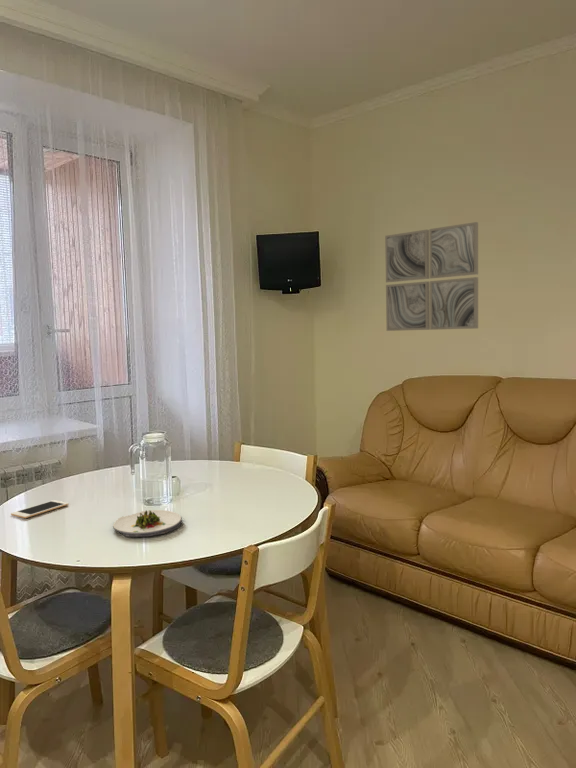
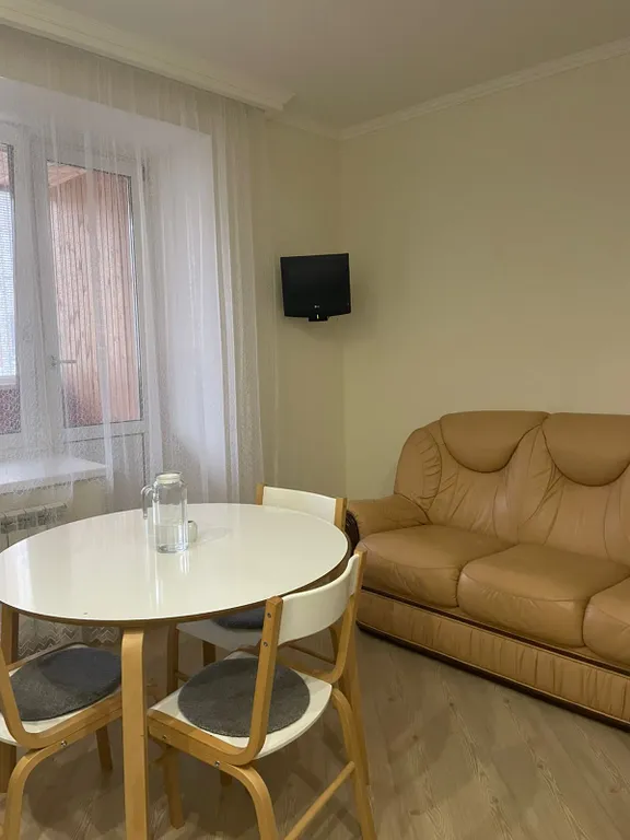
- cell phone (40, 508)
- wall art (430, 281)
- salad plate (148, 518)
